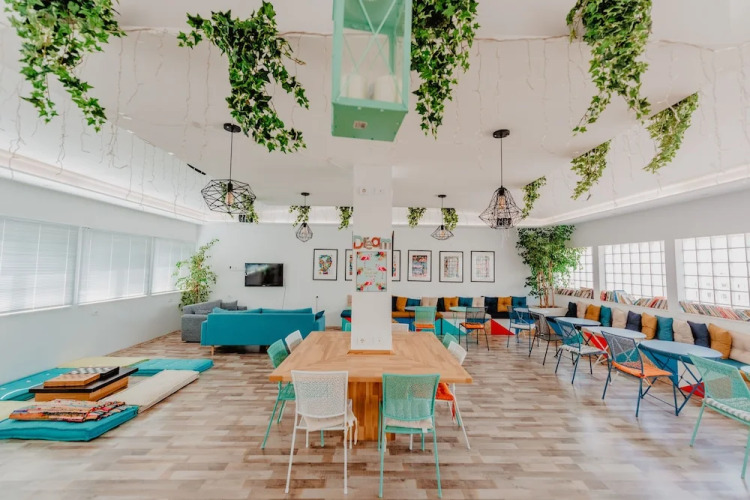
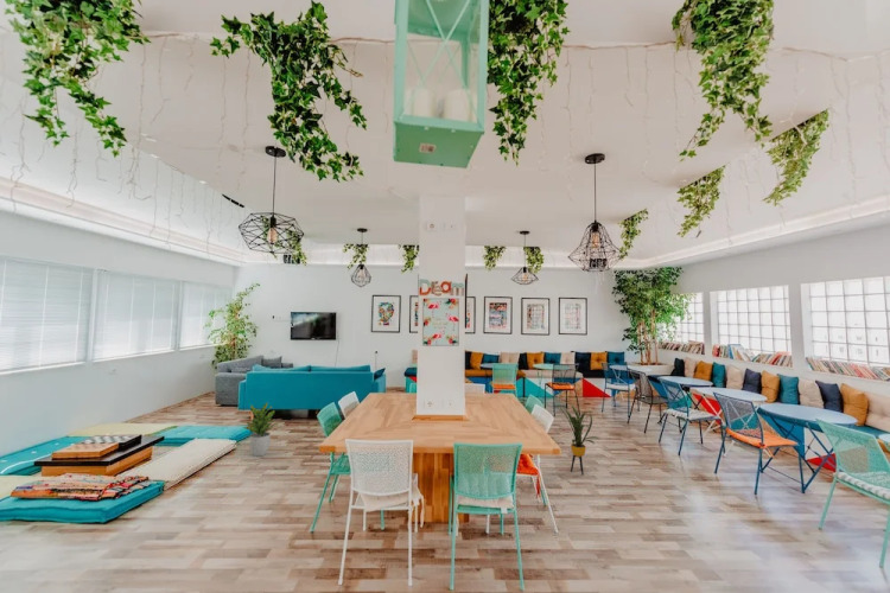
+ house plant (577, 438)
+ potted plant (259, 428)
